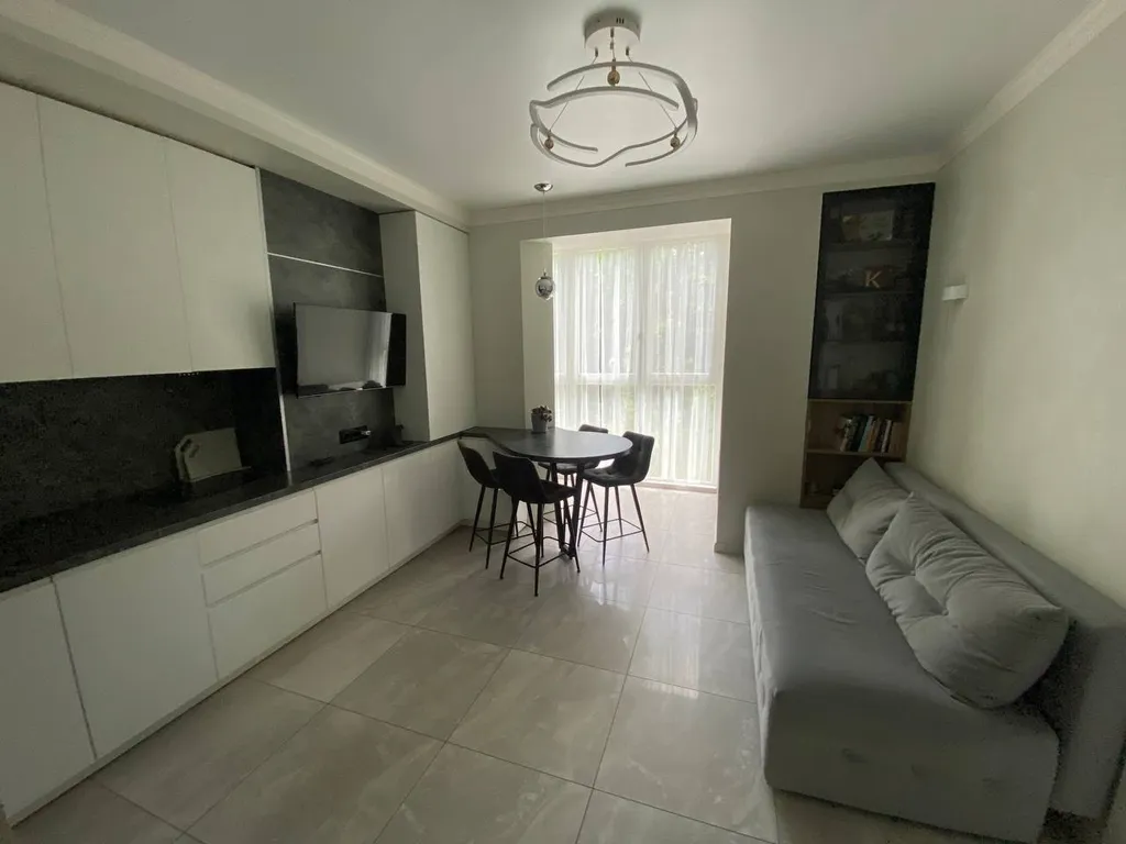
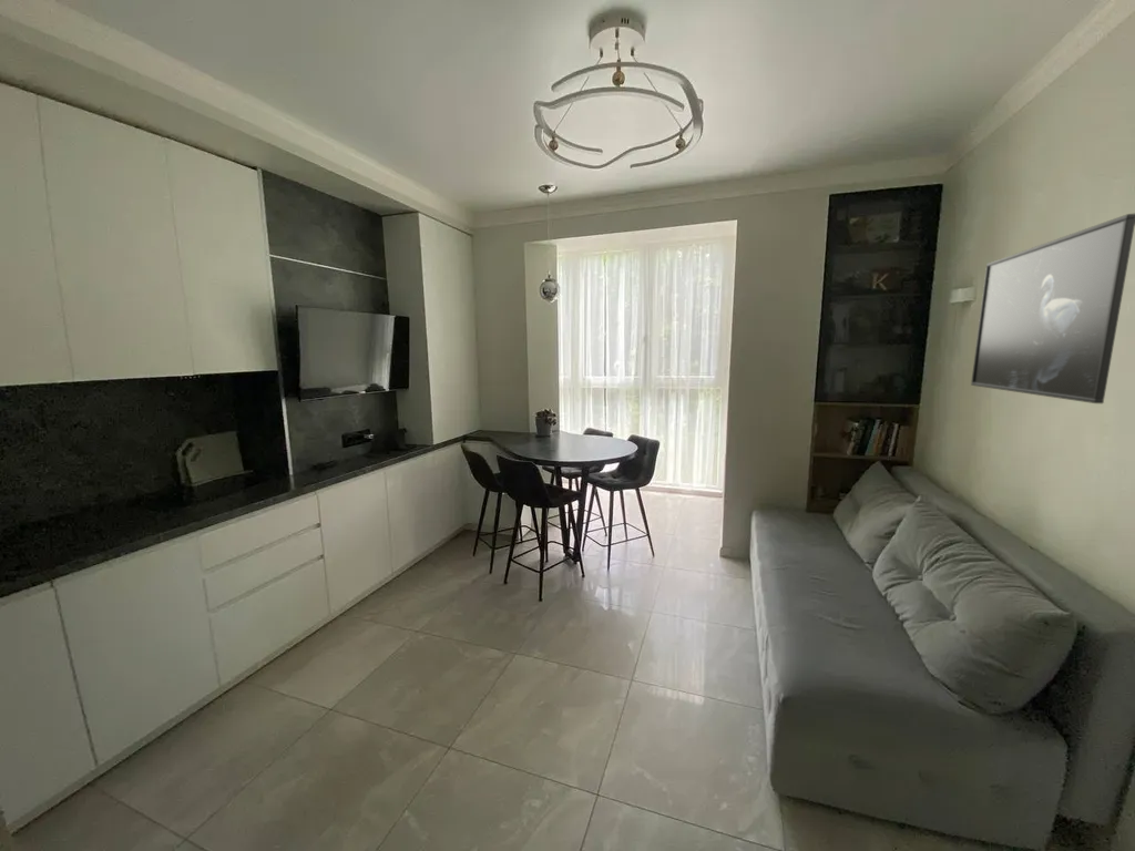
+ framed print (1033, 319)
